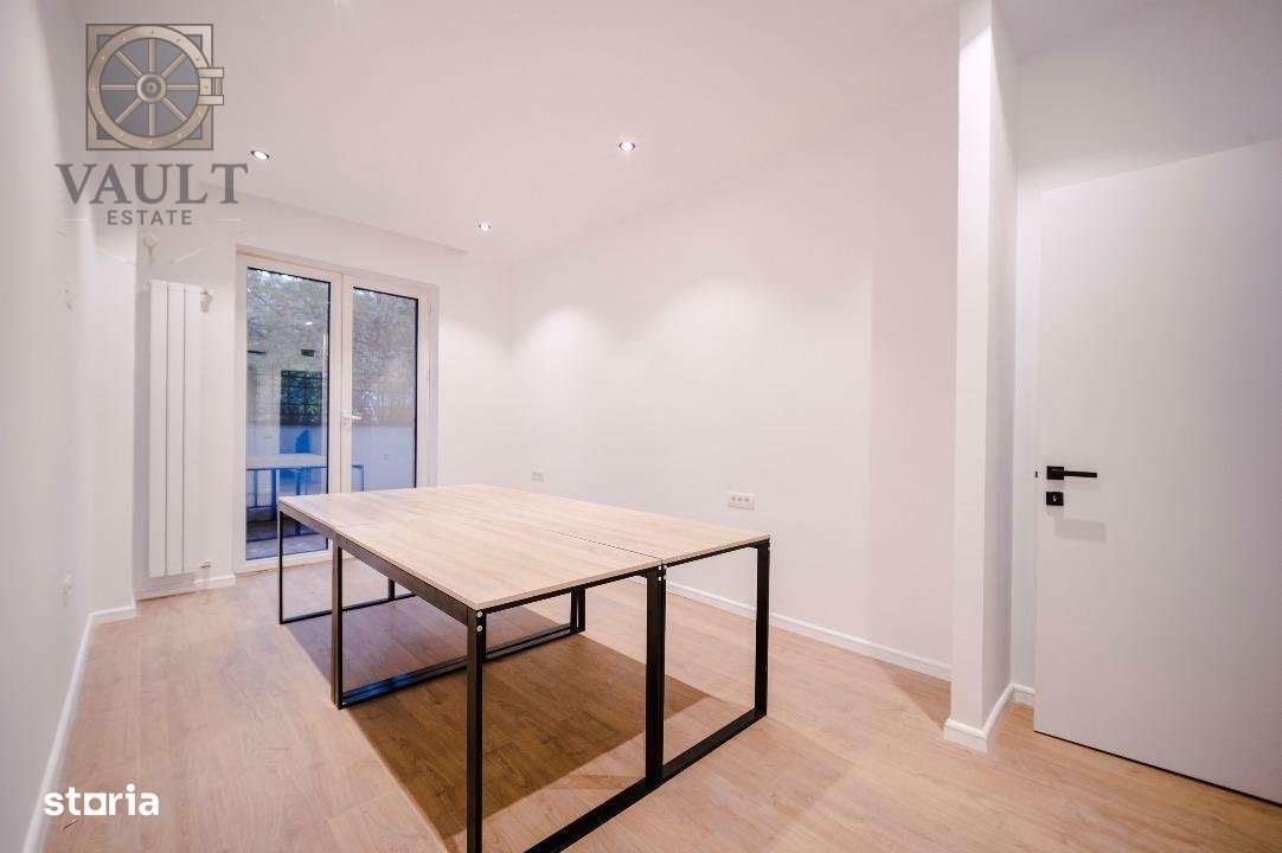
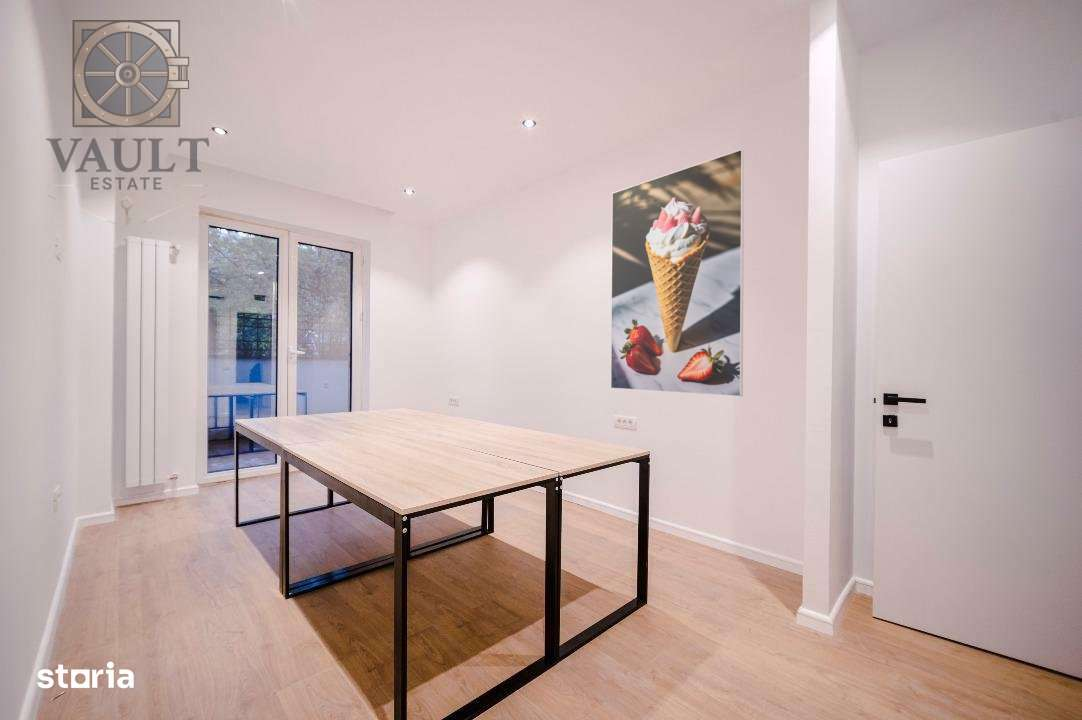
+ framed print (669, 283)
